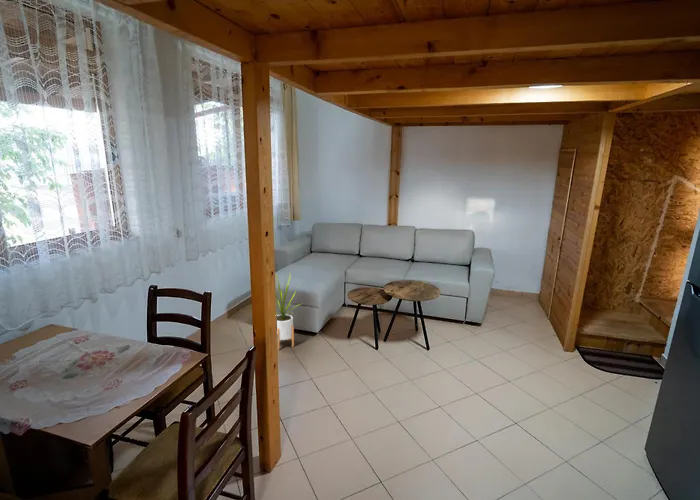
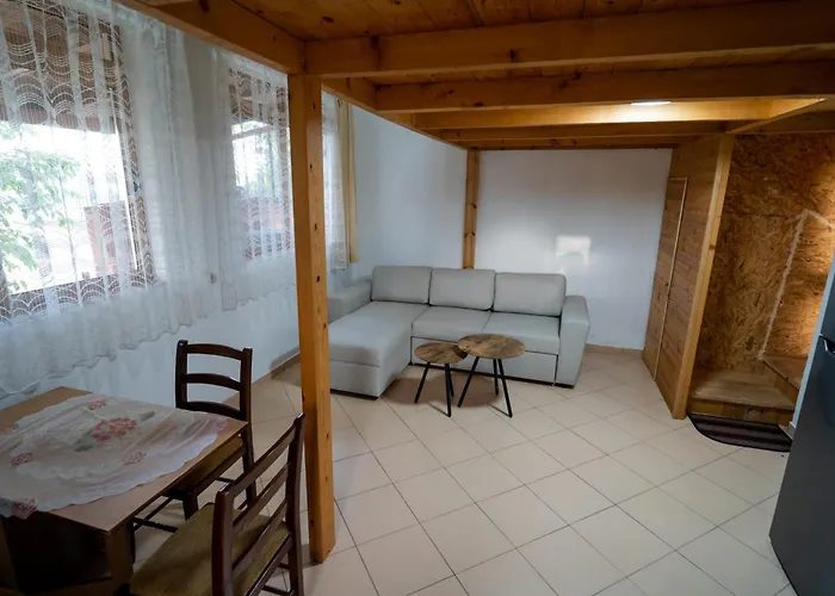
- house plant (283, 308)
